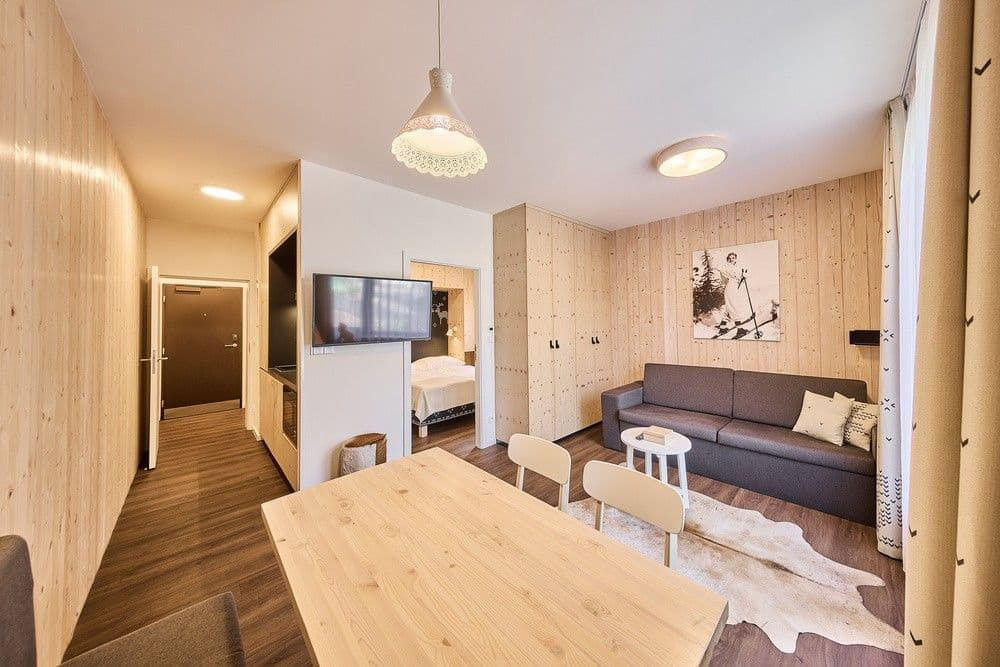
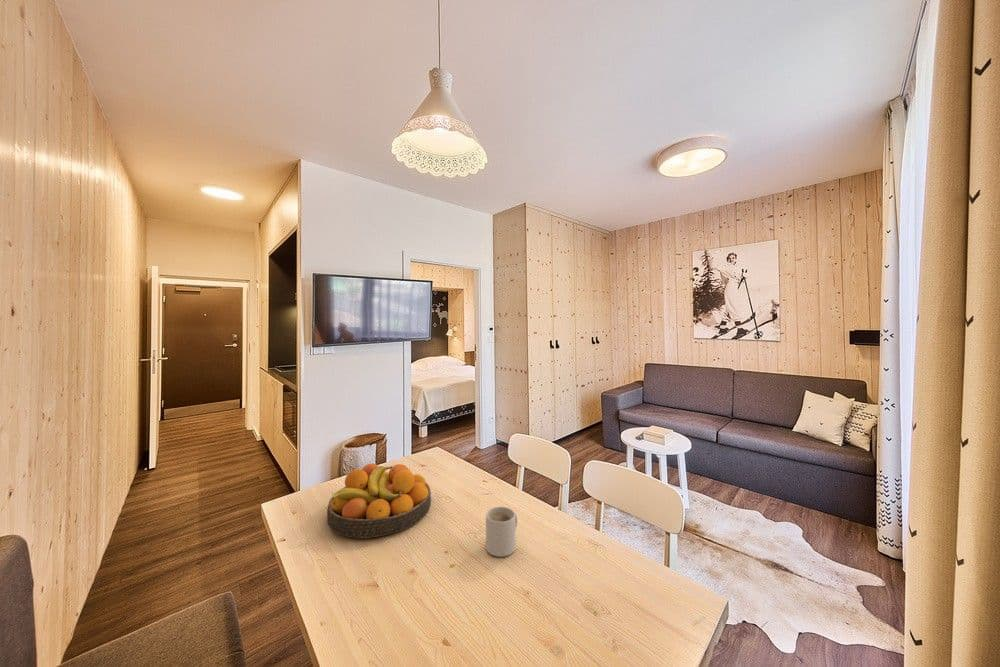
+ mug (503, 529)
+ fruit bowl (381, 488)
